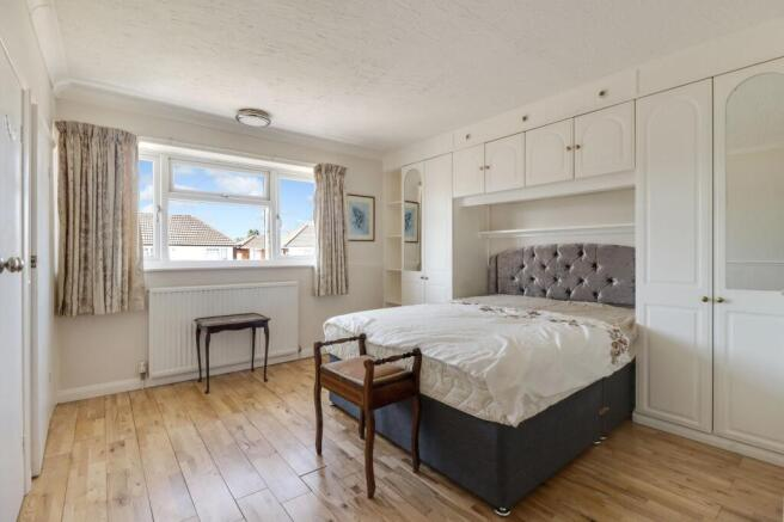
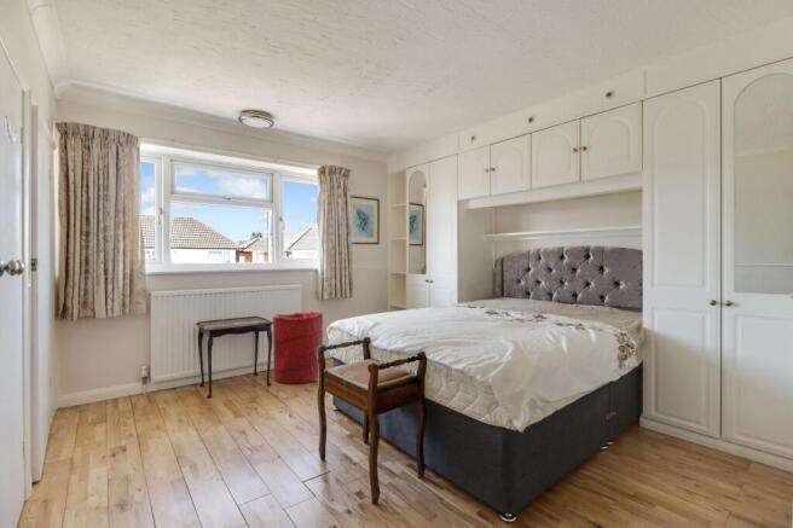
+ laundry hamper (297, 344)
